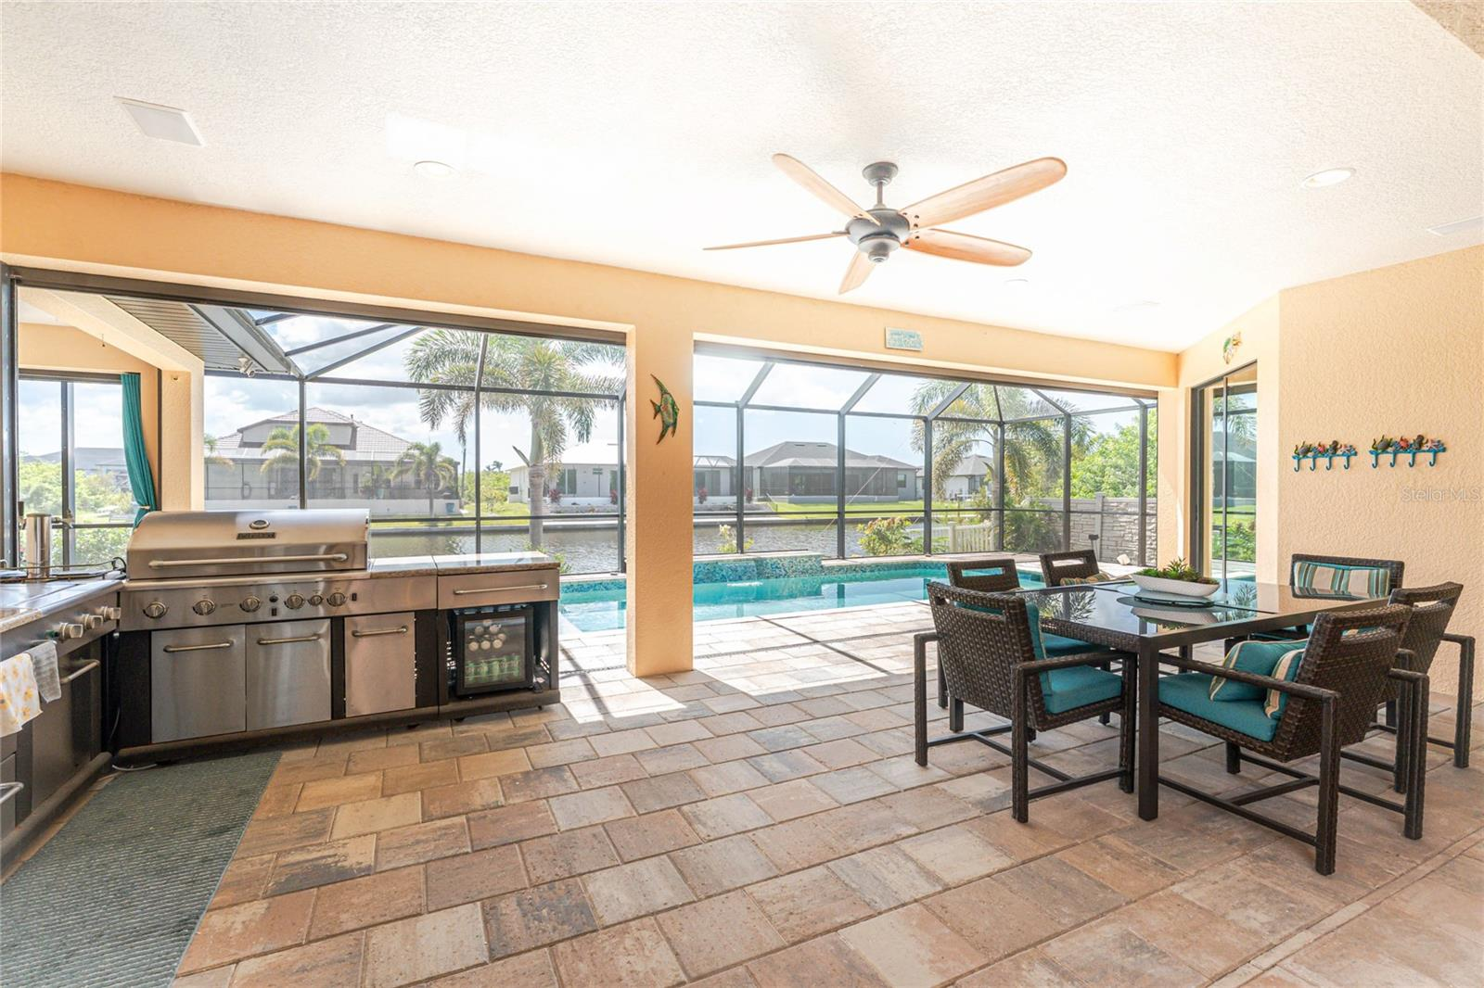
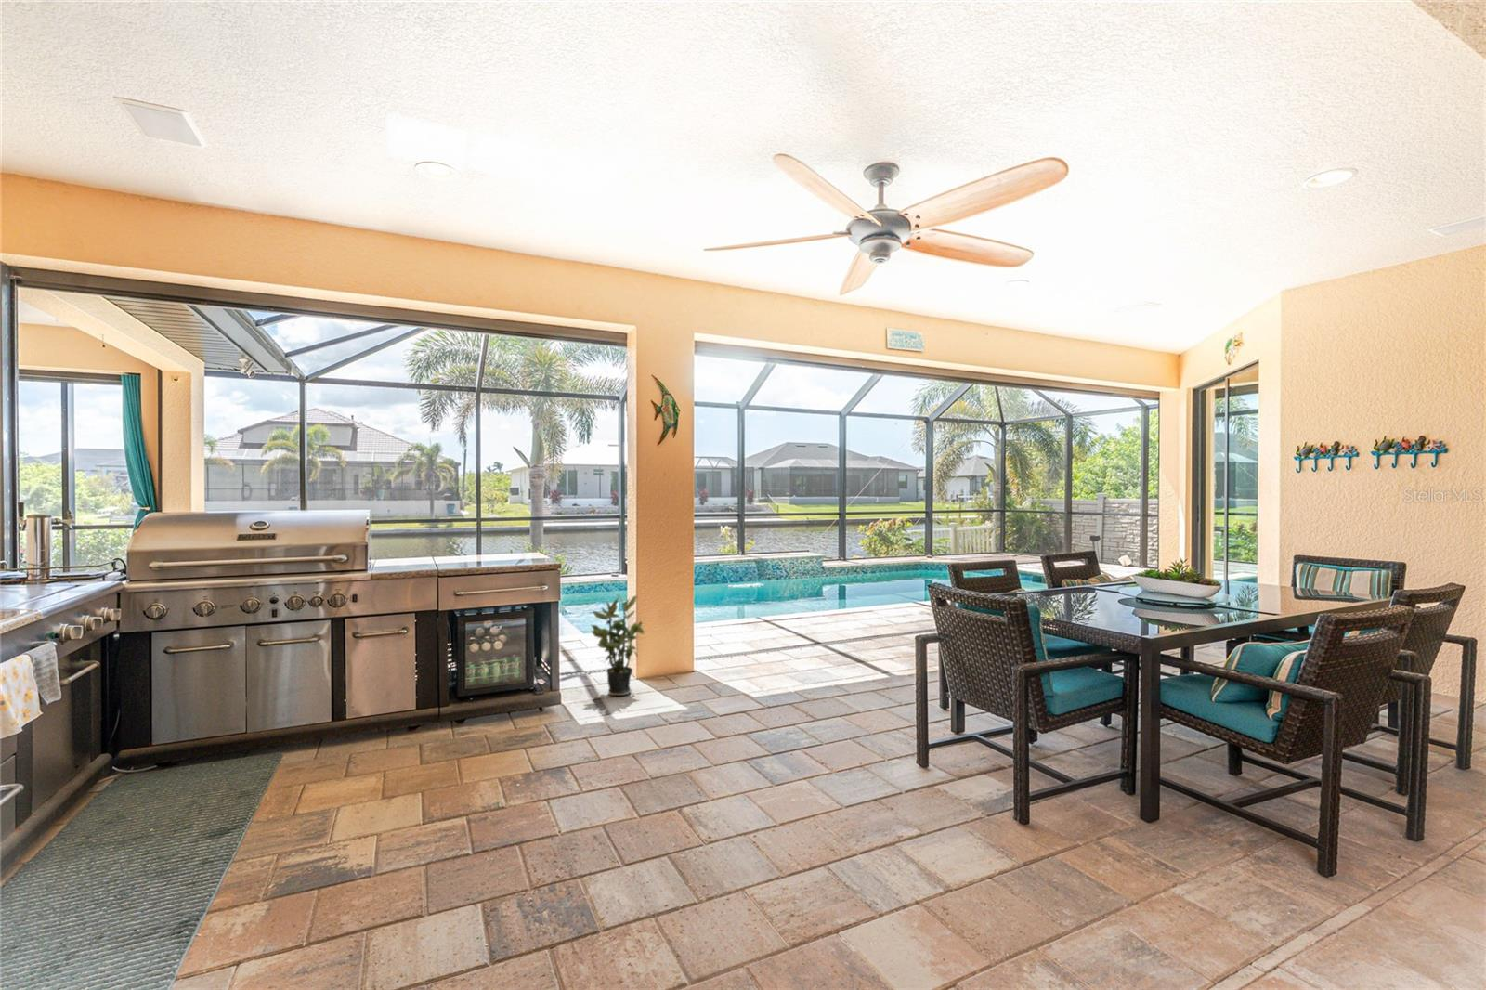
+ potted plant (615, 643)
